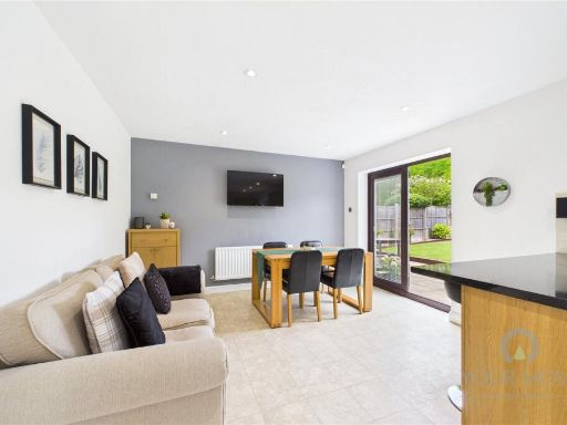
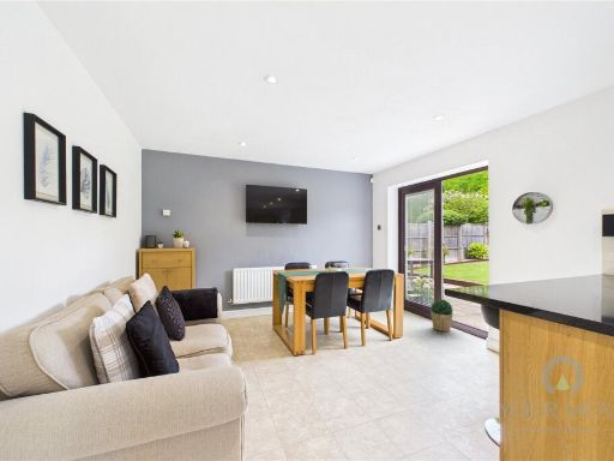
+ potted plant (441, 313)
